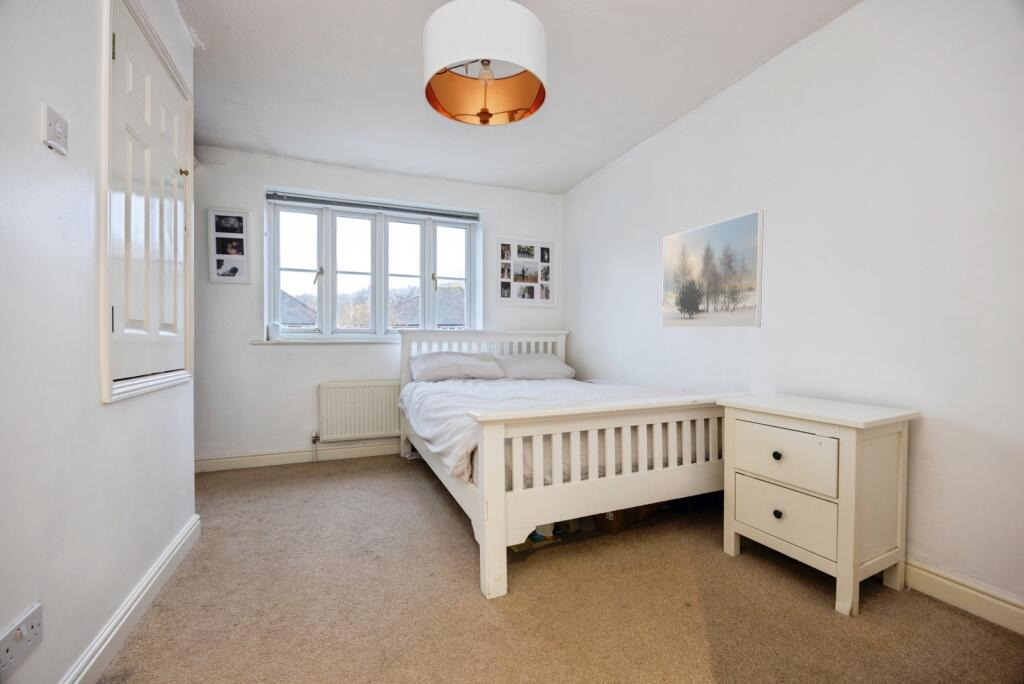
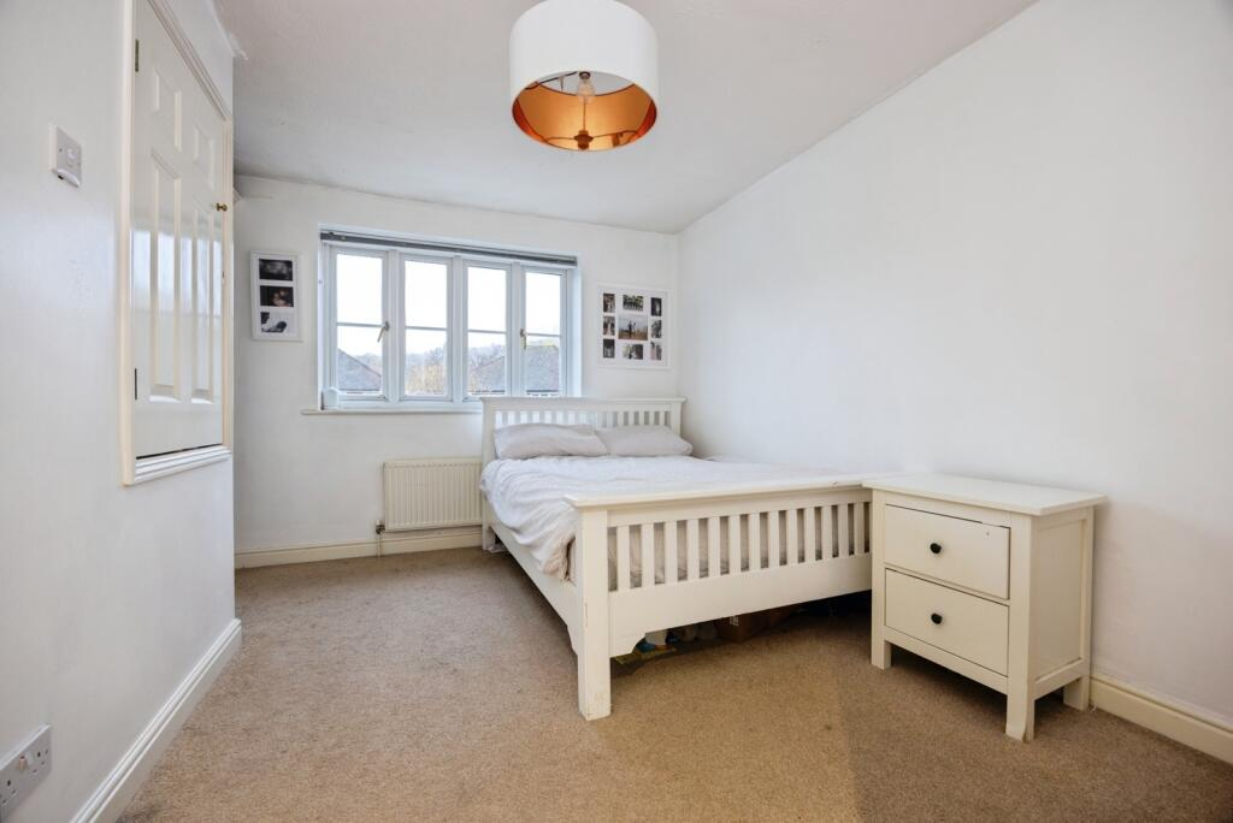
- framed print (706, 277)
